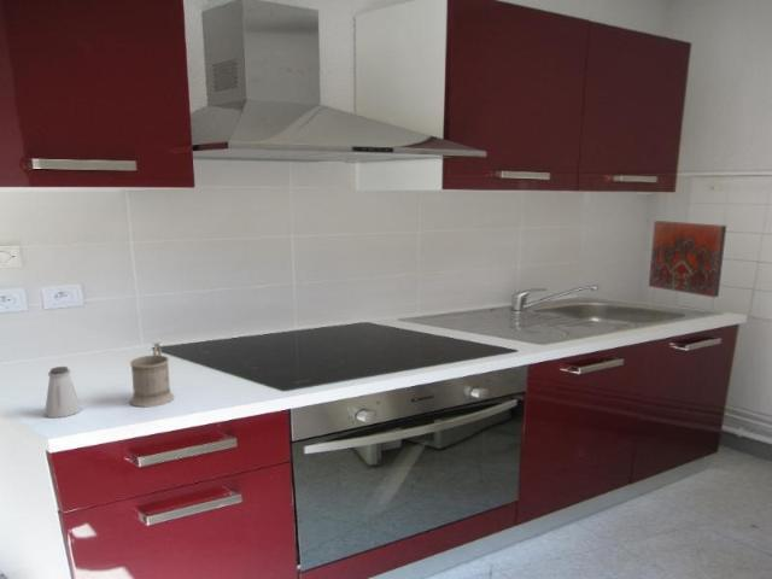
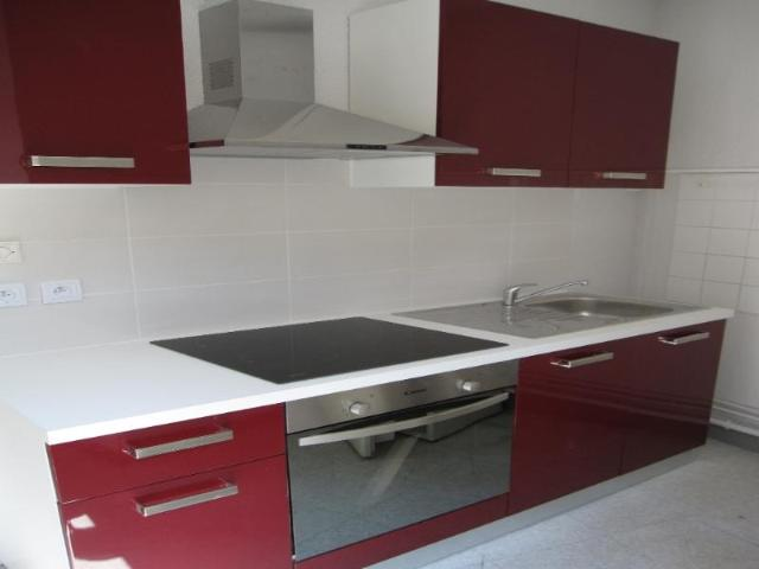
- mug (153, 372)
- decorative tile (685, 257)
- saltshaker (60, 390)
